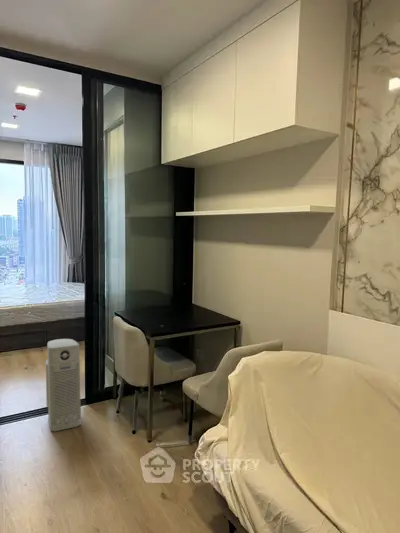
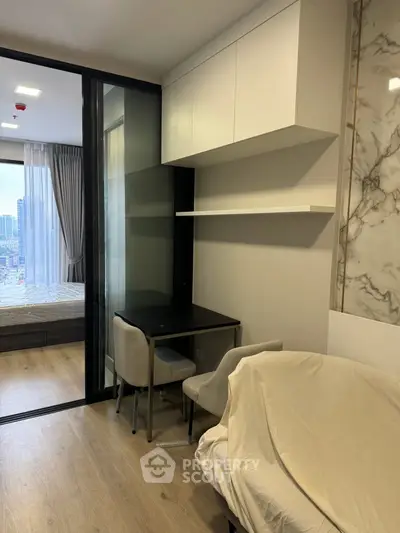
- air purifier (62, 381)
